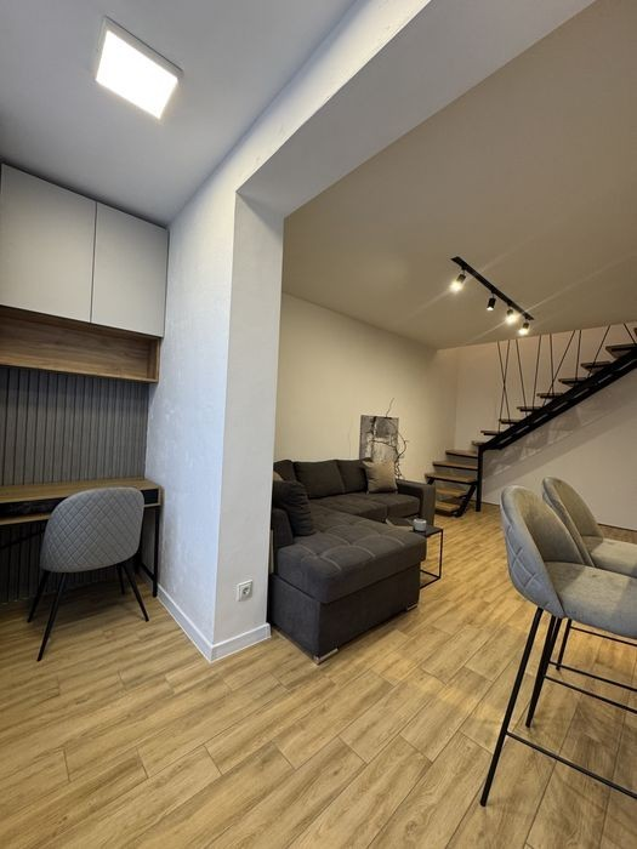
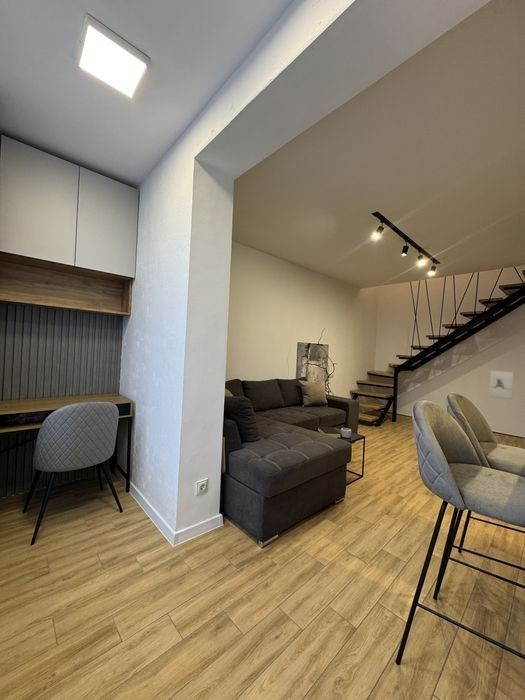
+ wall sculpture (501, 384)
